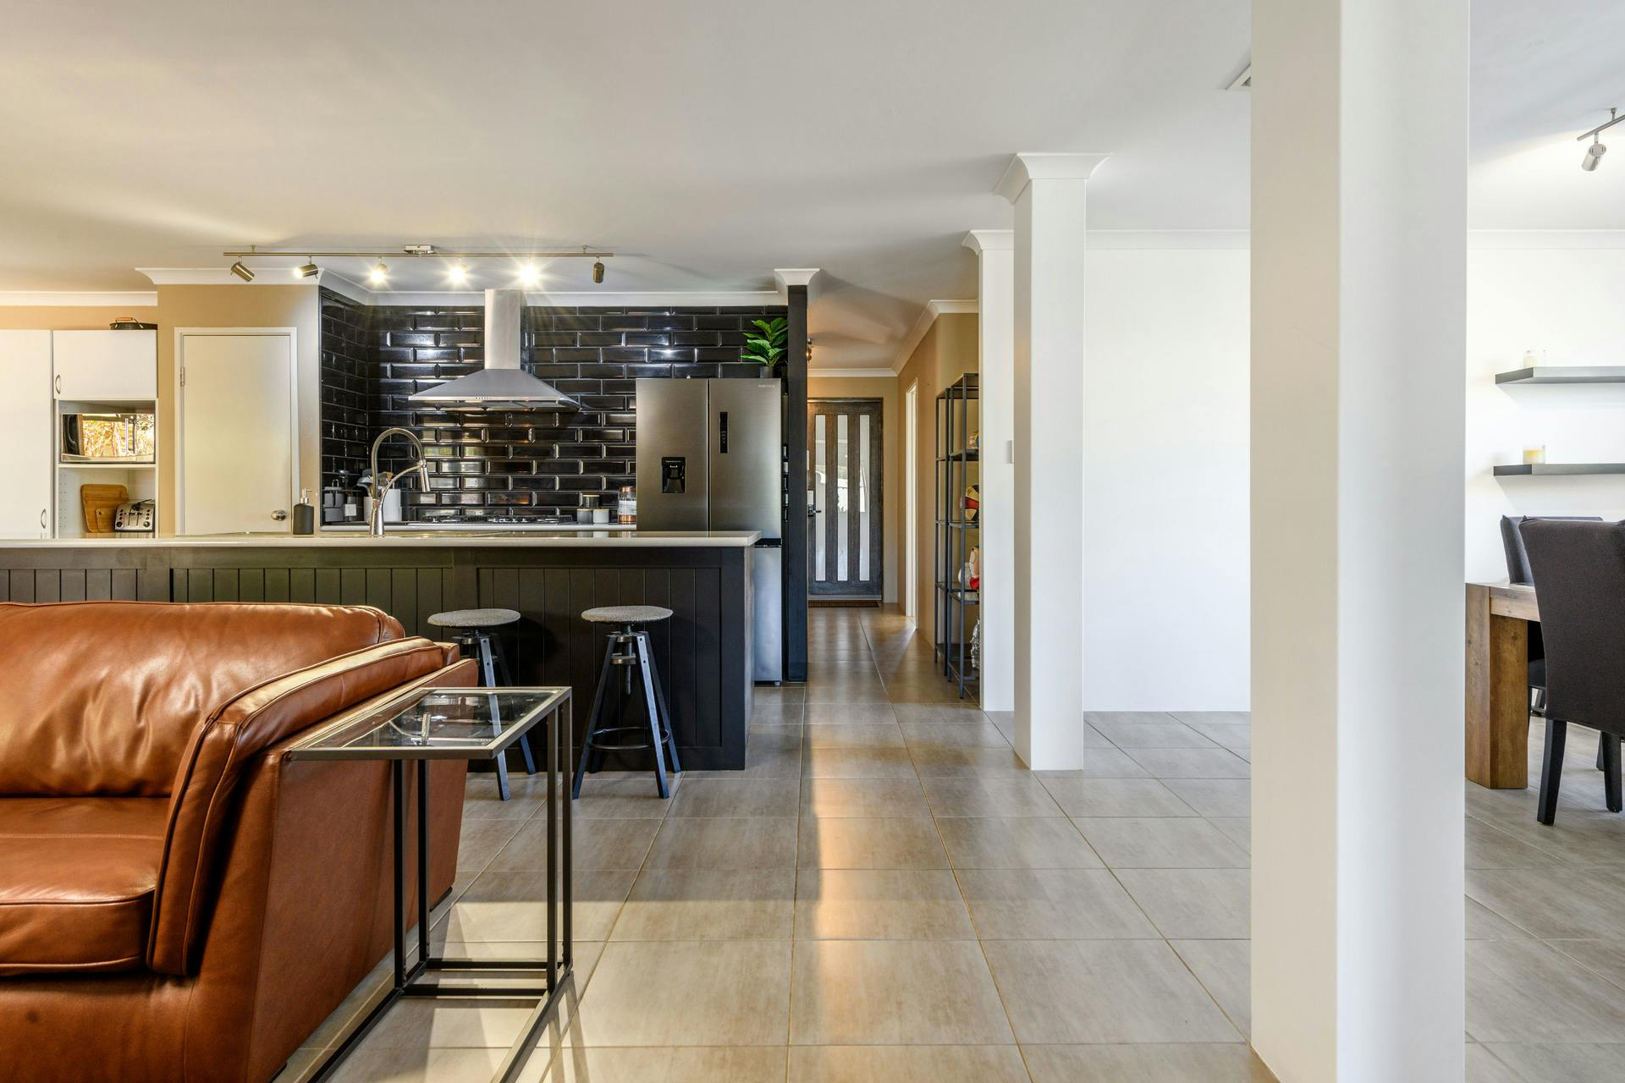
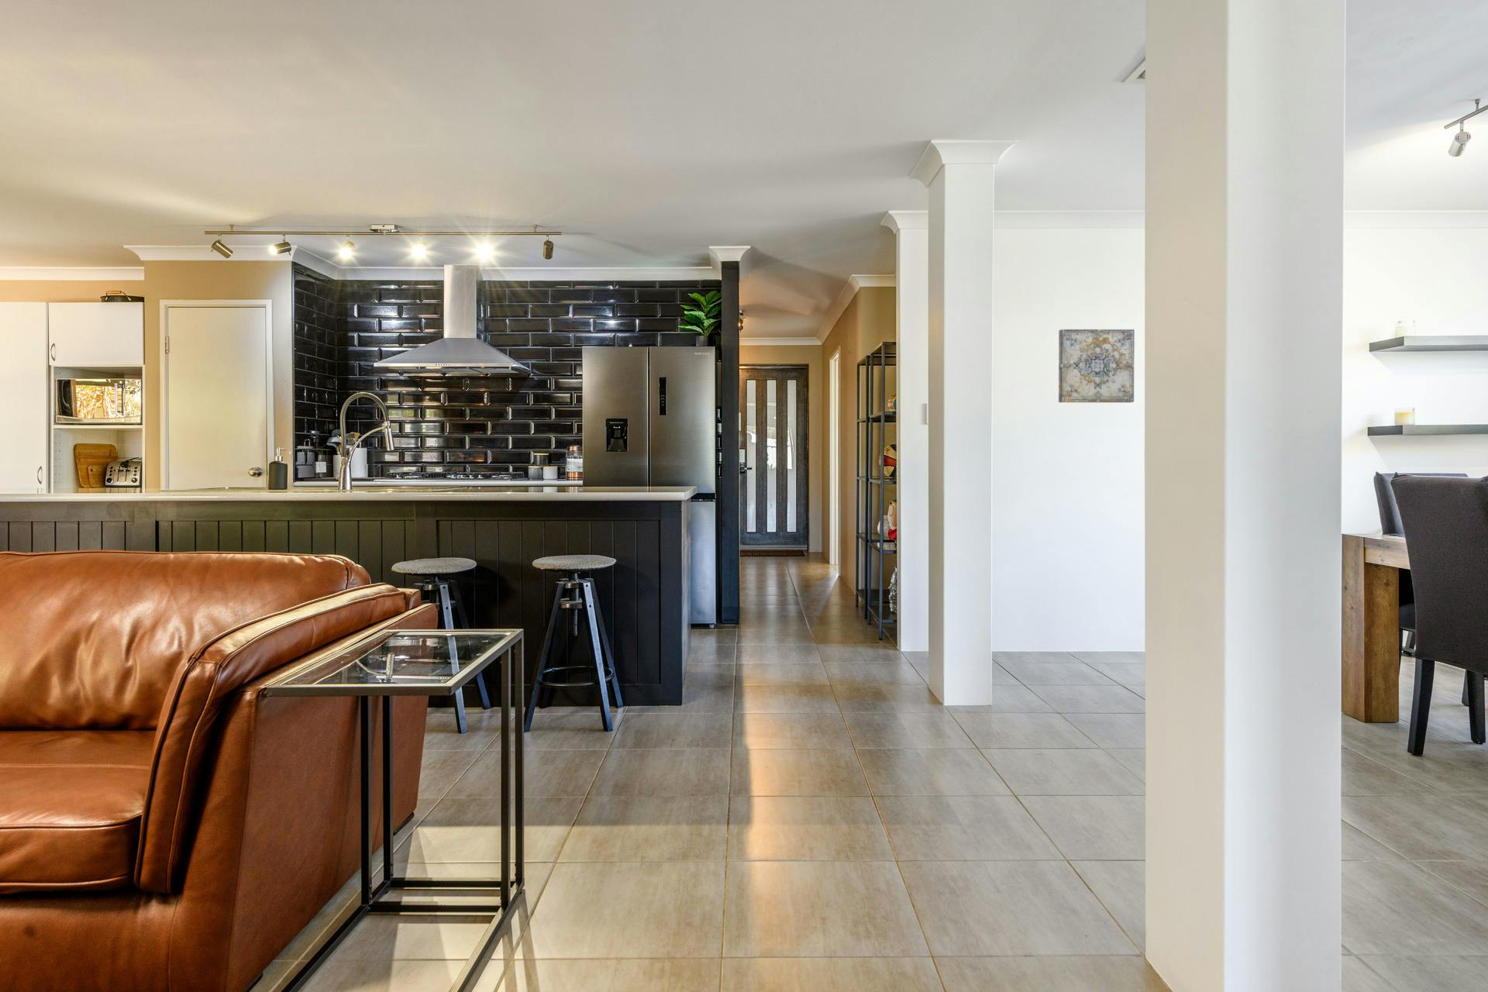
+ wall art (1096, 365)
